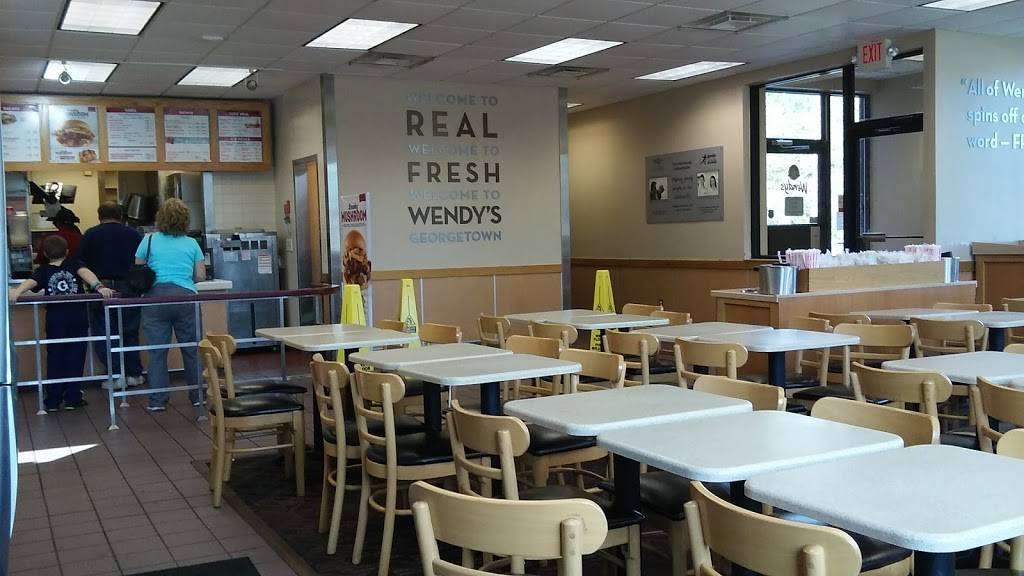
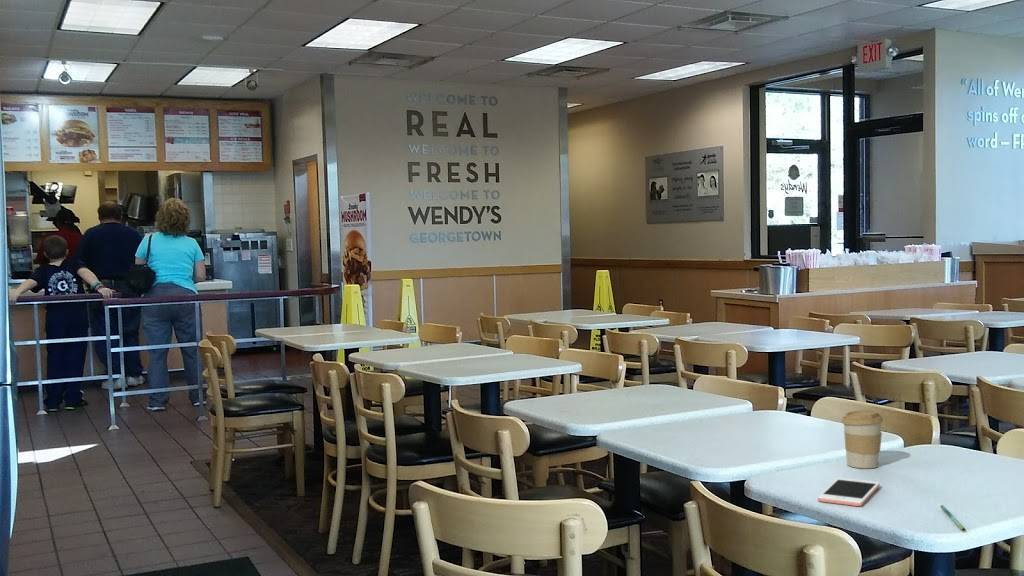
+ cell phone (849, 491)
+ pen (952, 517)
+ coffee cup (862, 437)
